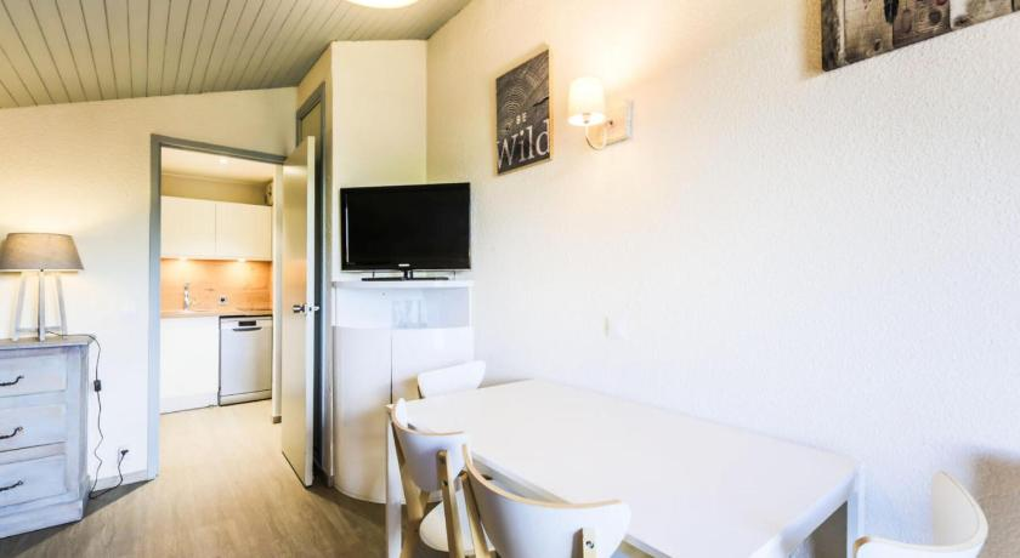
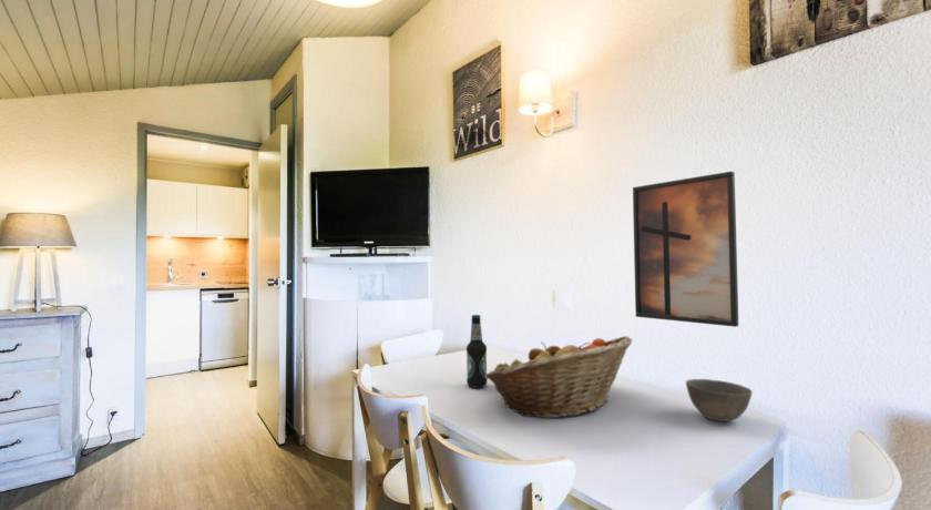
+ bottle (475, 349)
+ fruit basket (560, 368)
+ bowl (718, 401)
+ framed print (681, 249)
